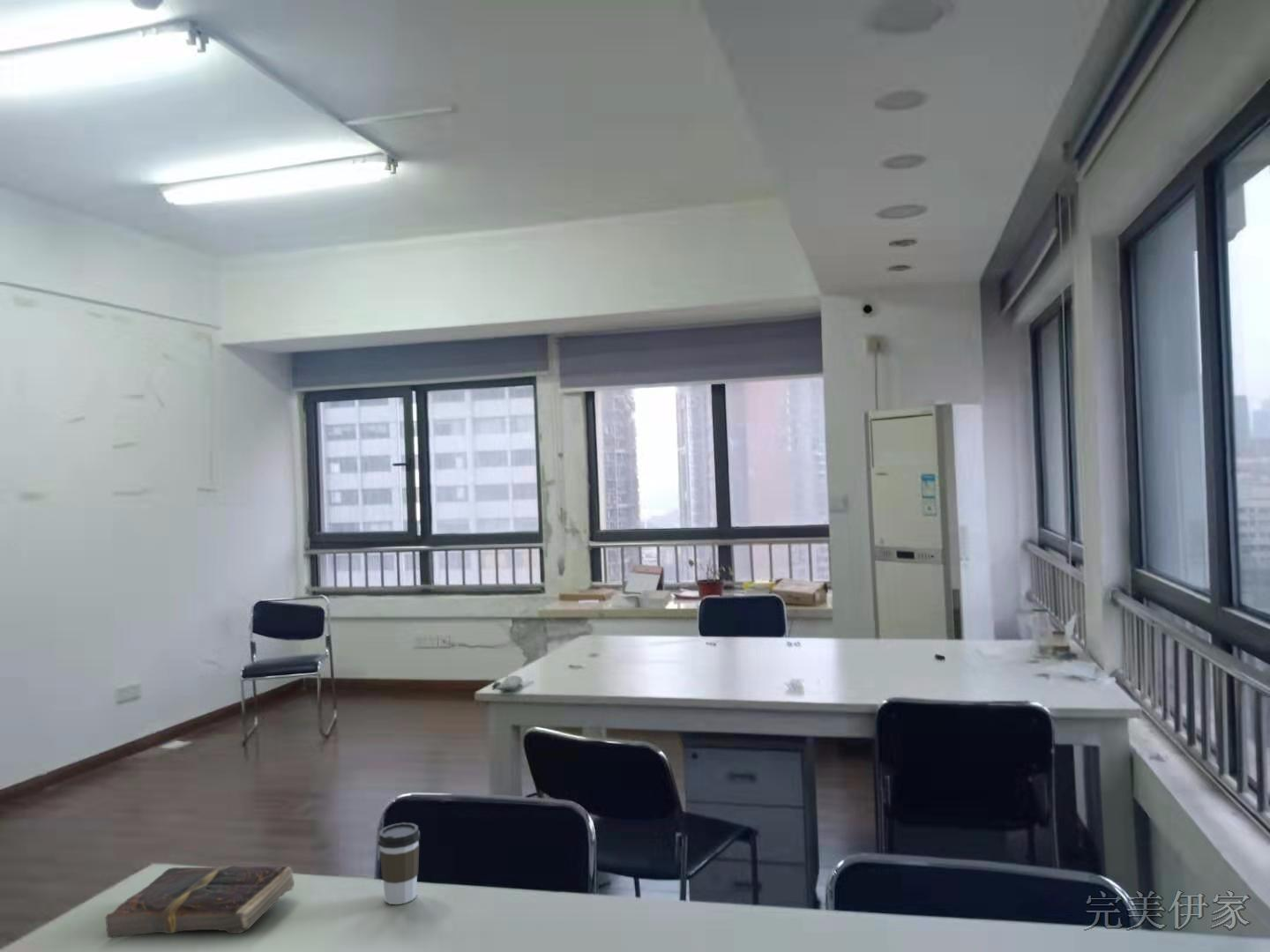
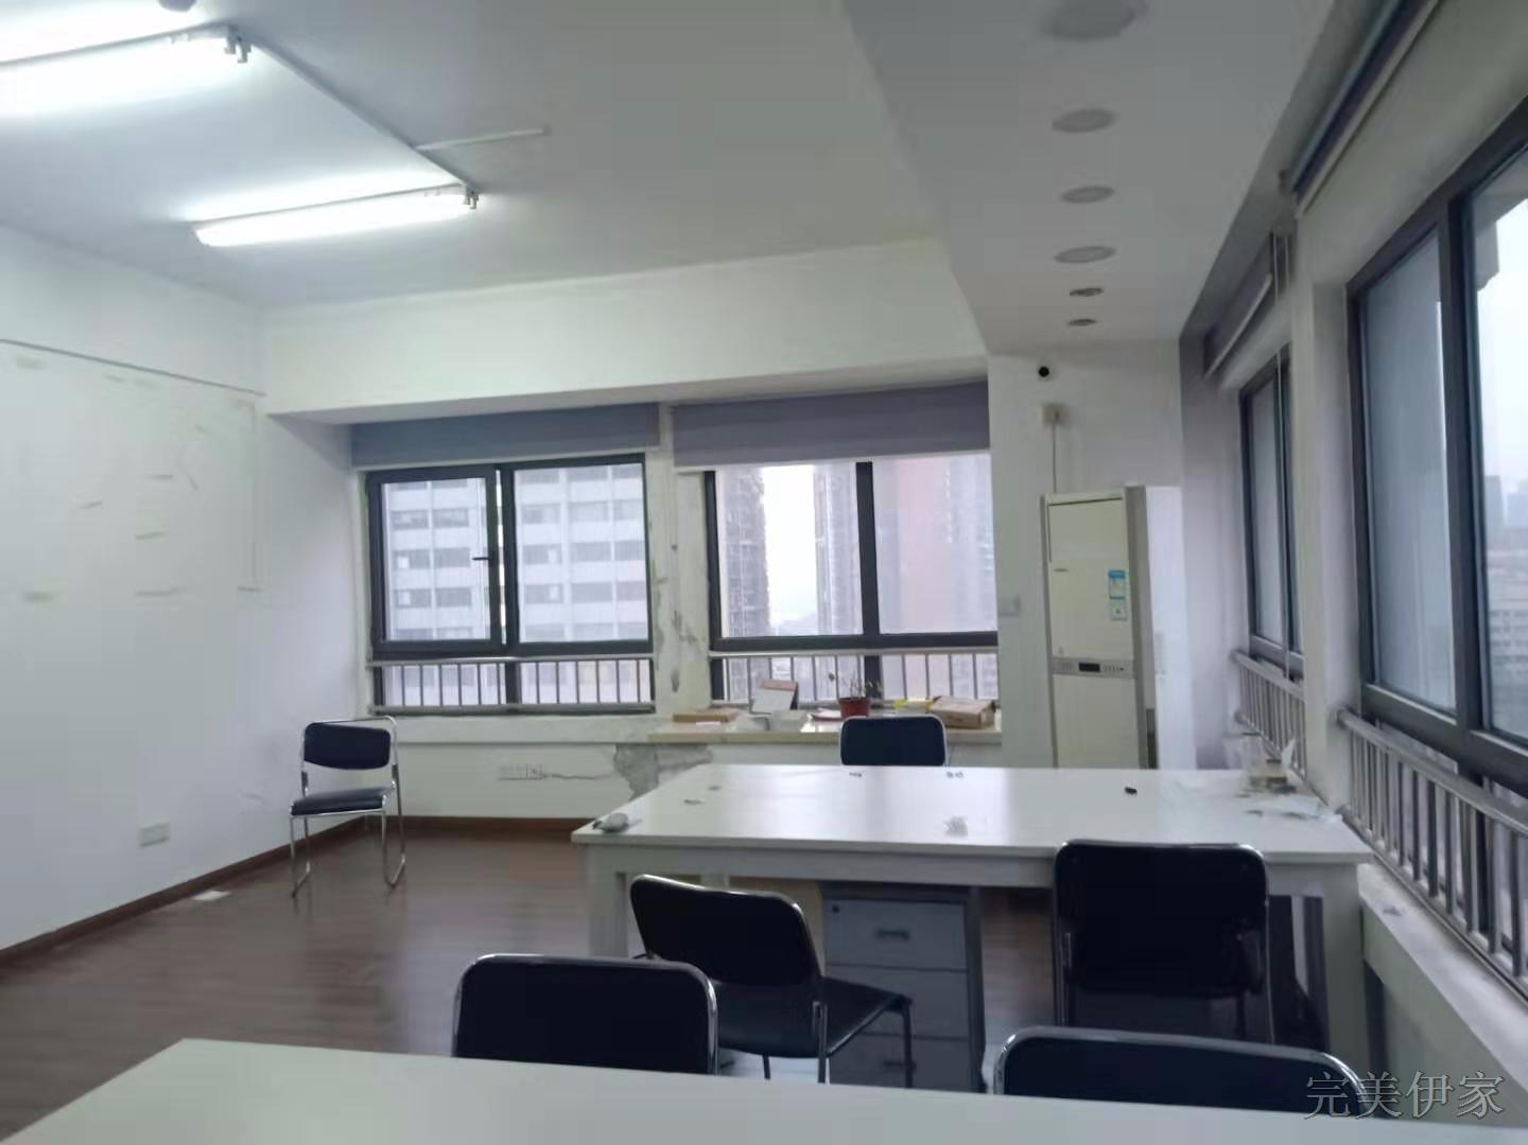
- coffee cup (400, 863)
- book (205, 897)
